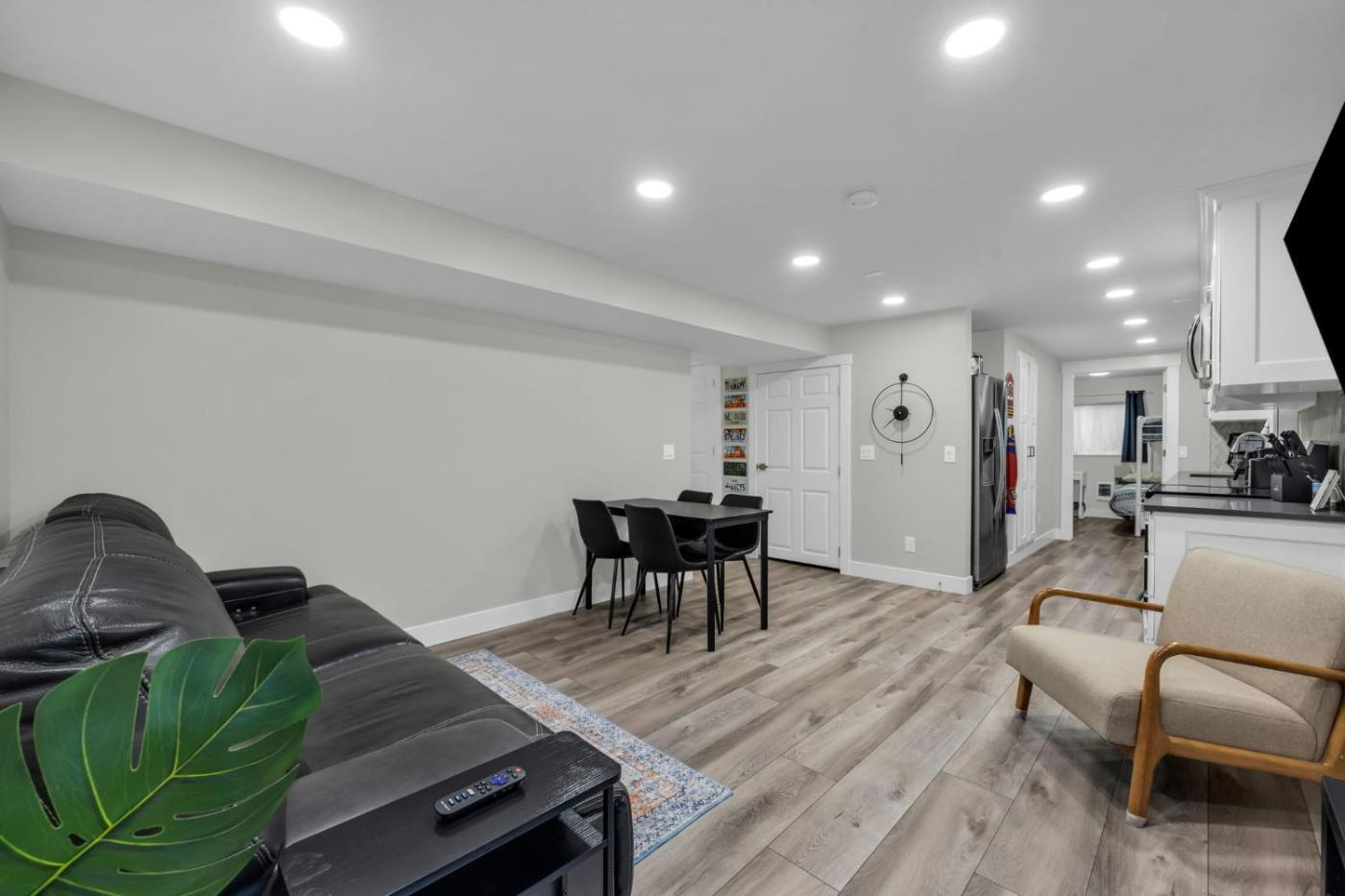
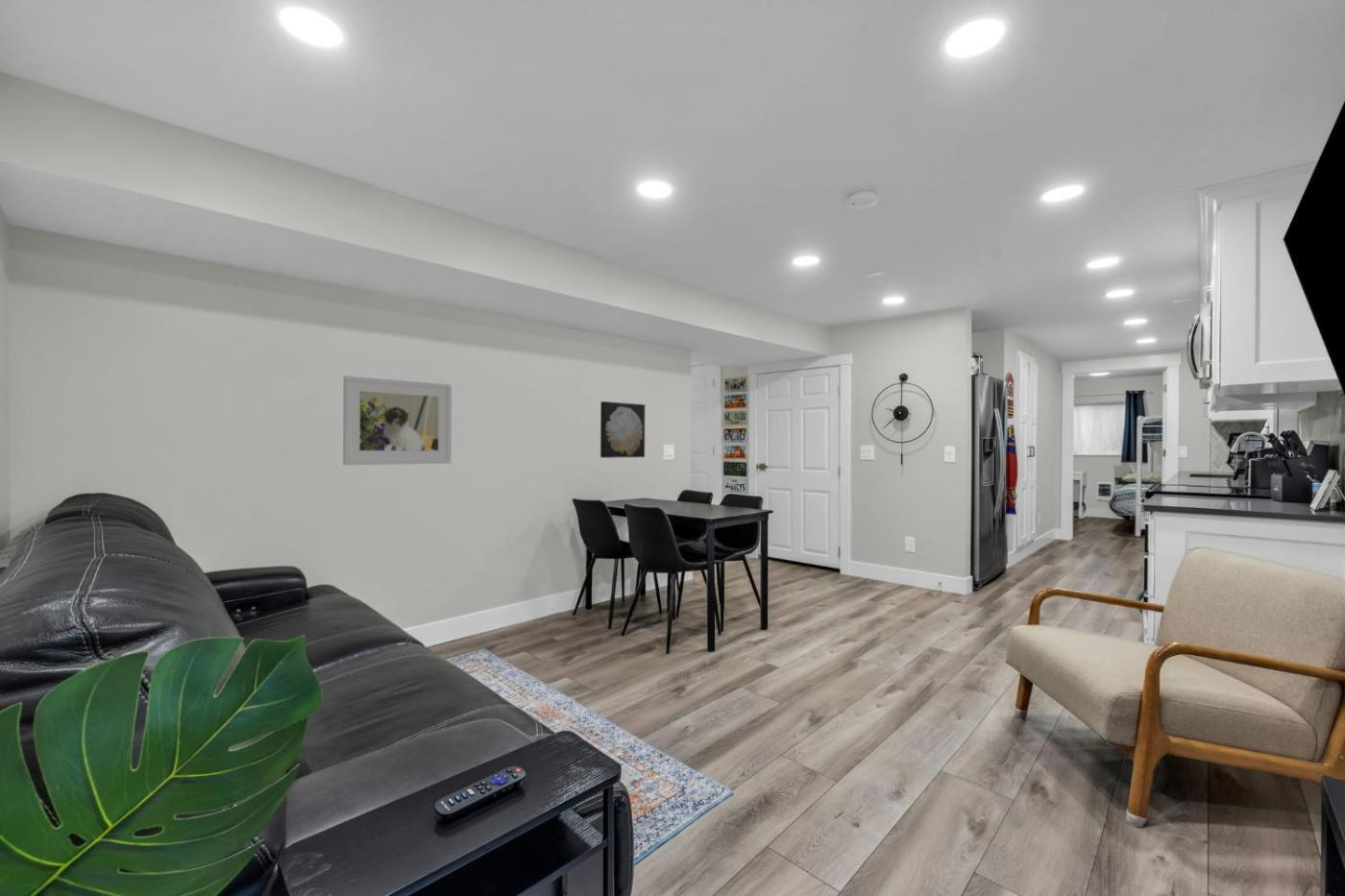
+ wall art (623, 430)
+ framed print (401, 422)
